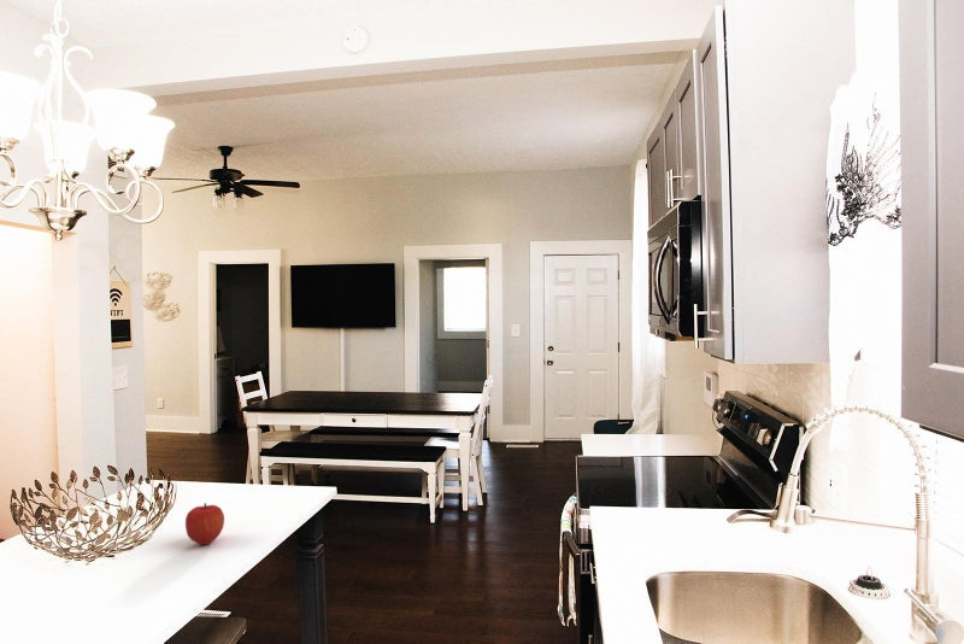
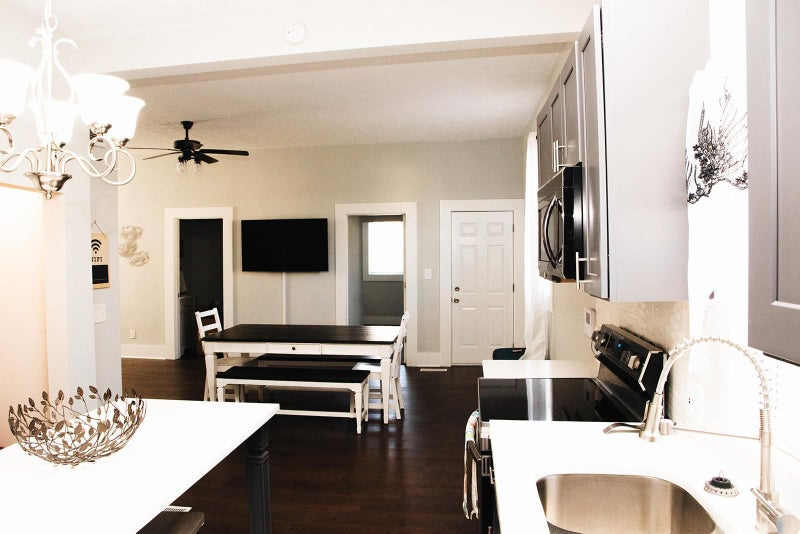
- fruit (205, 522)
